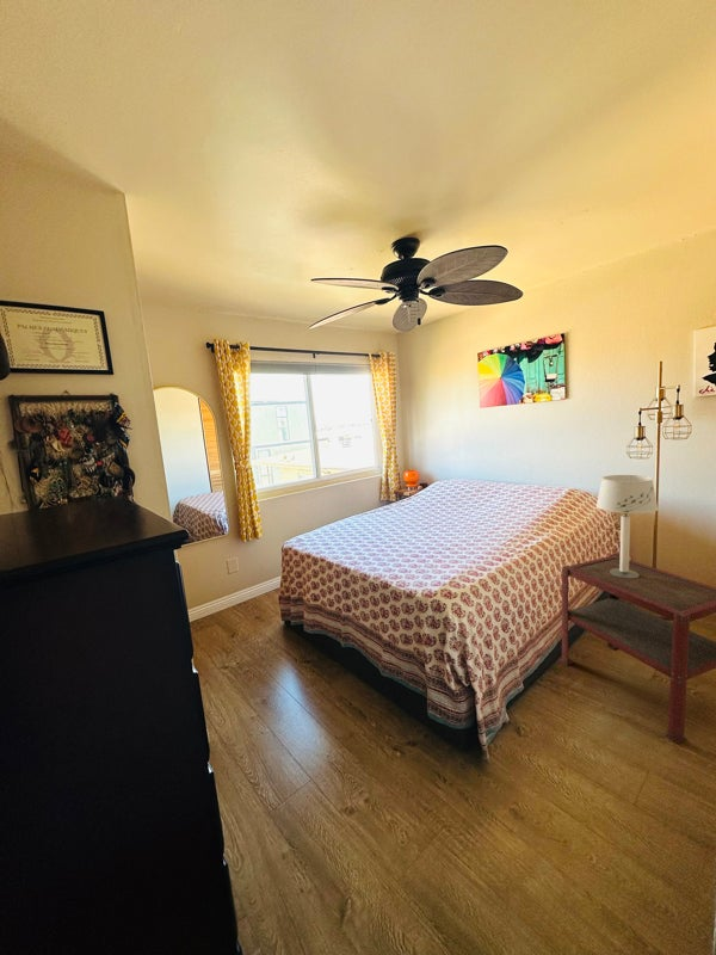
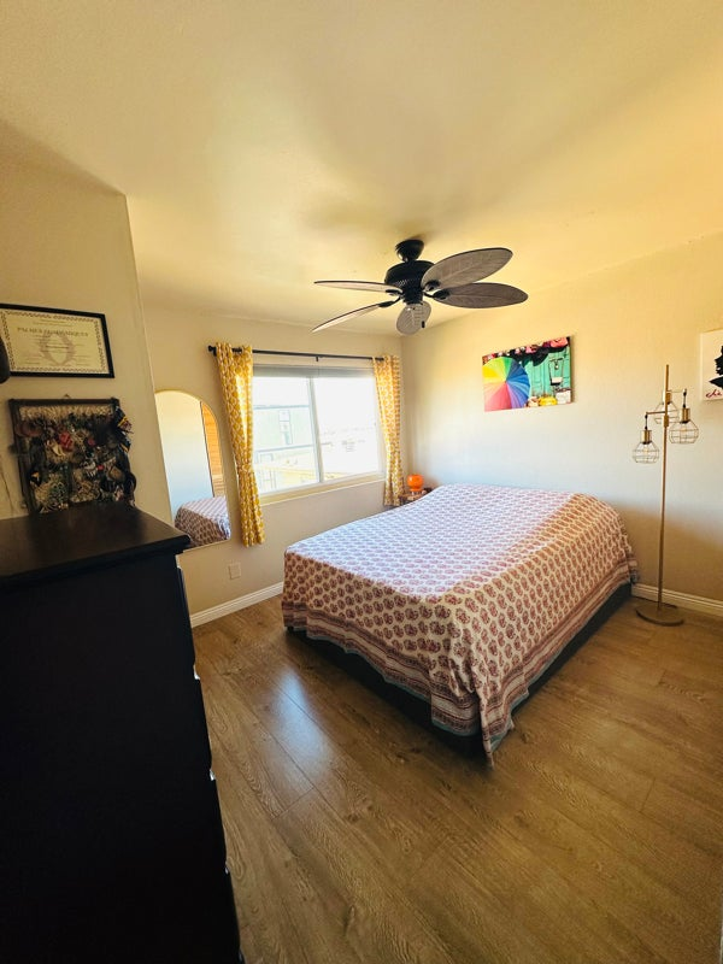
- side table (640, 633)
- table lamp (625, 525)
